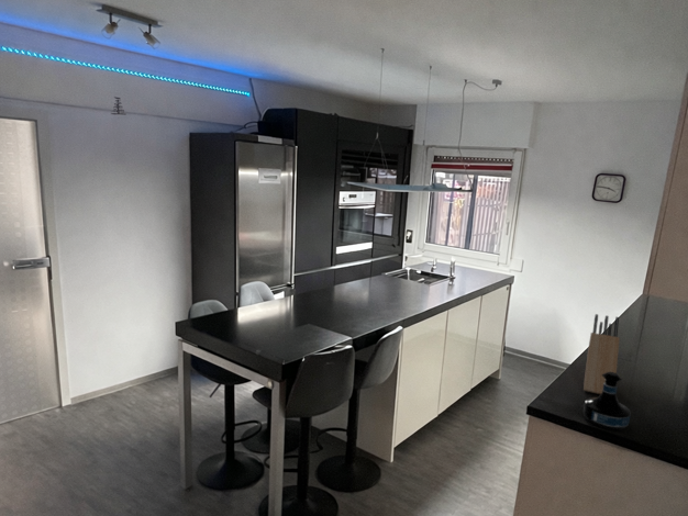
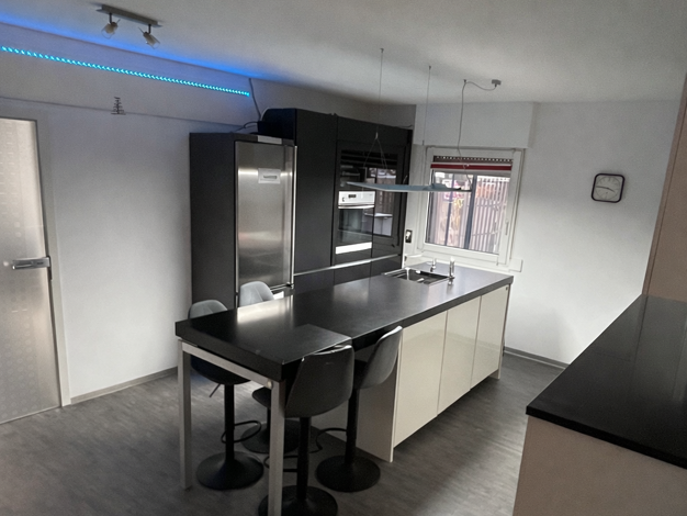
- knife block (602, 351)
- tequila bottle (608, 397)
